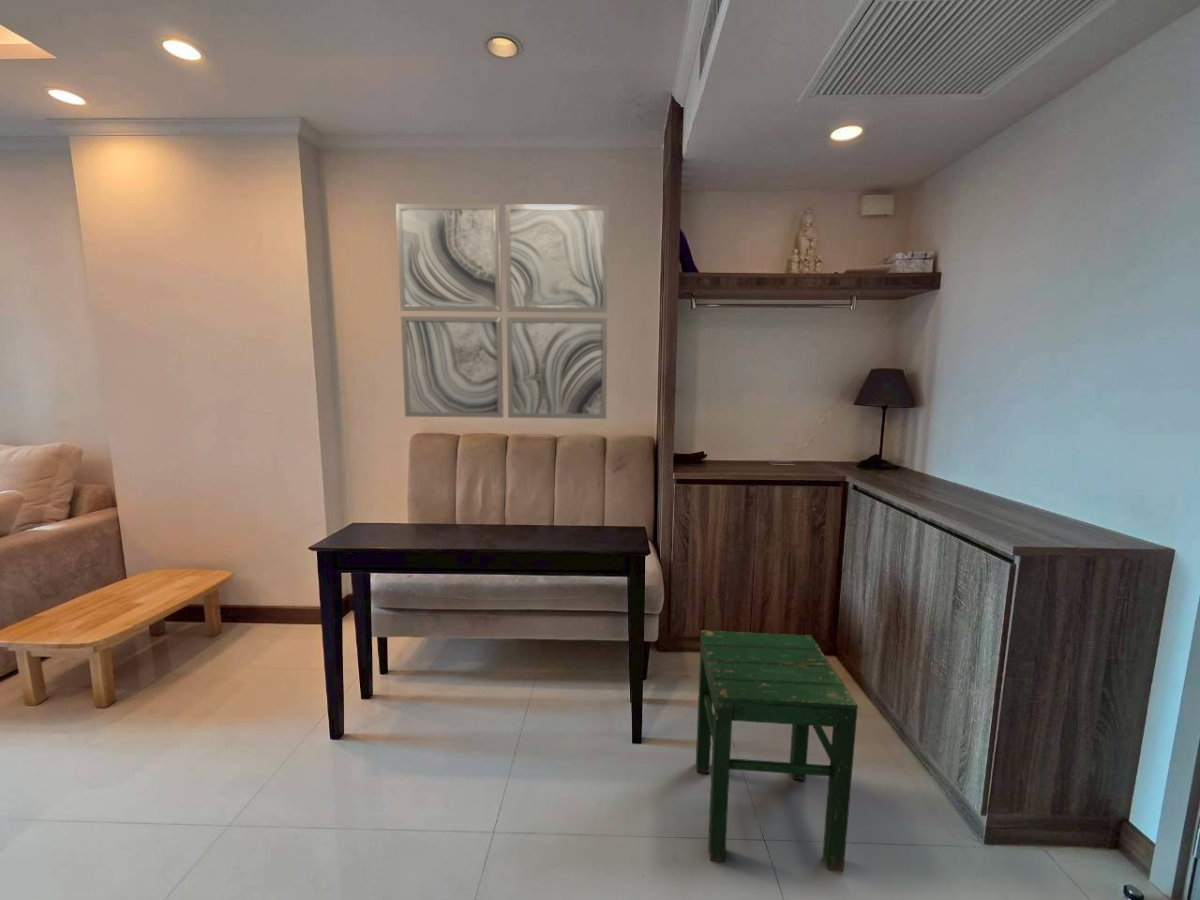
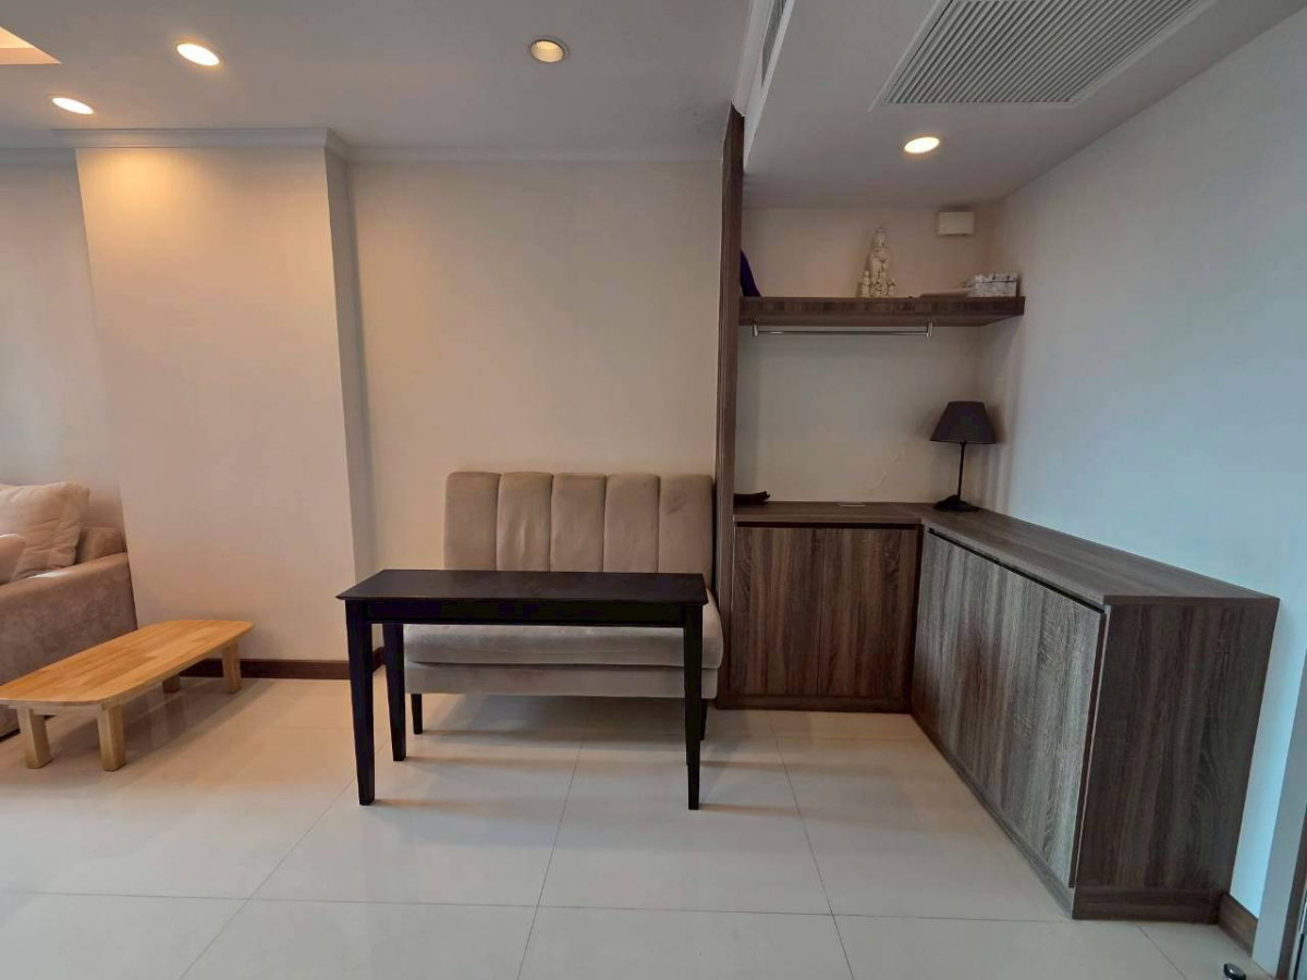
- wall art (501, 311)
- stool (764, 722)
